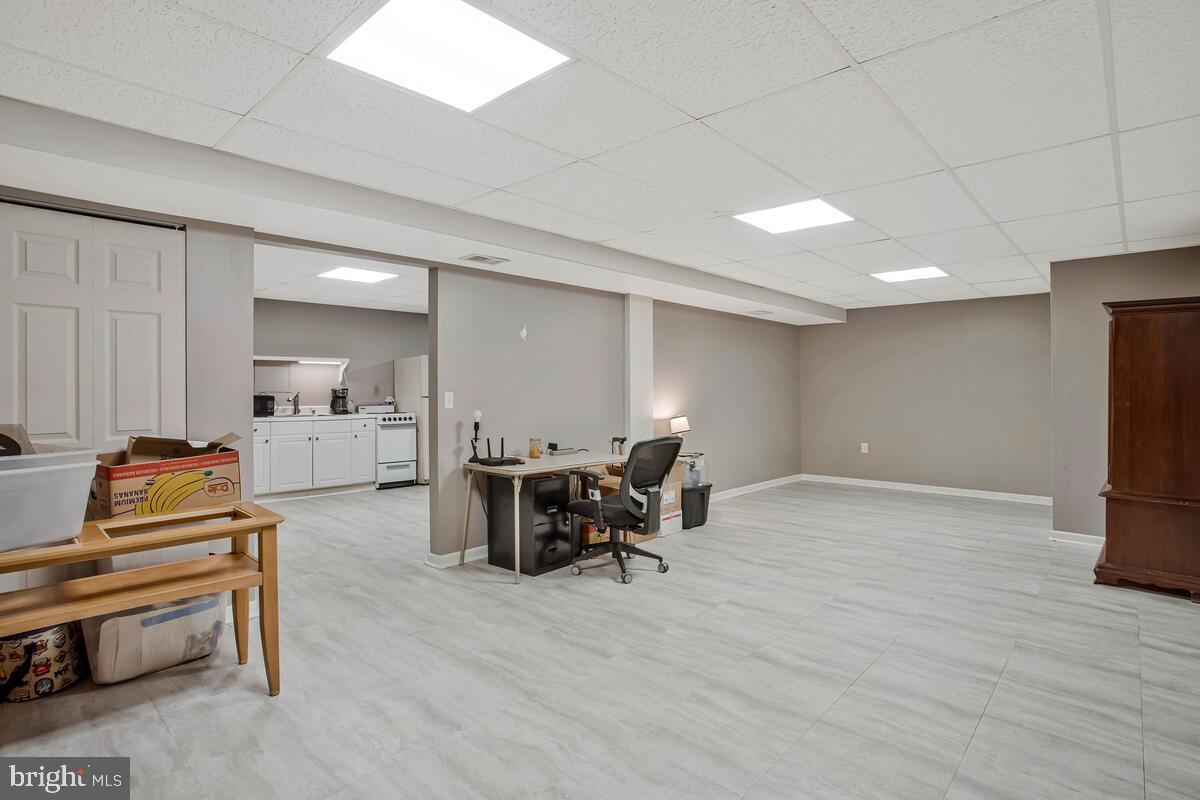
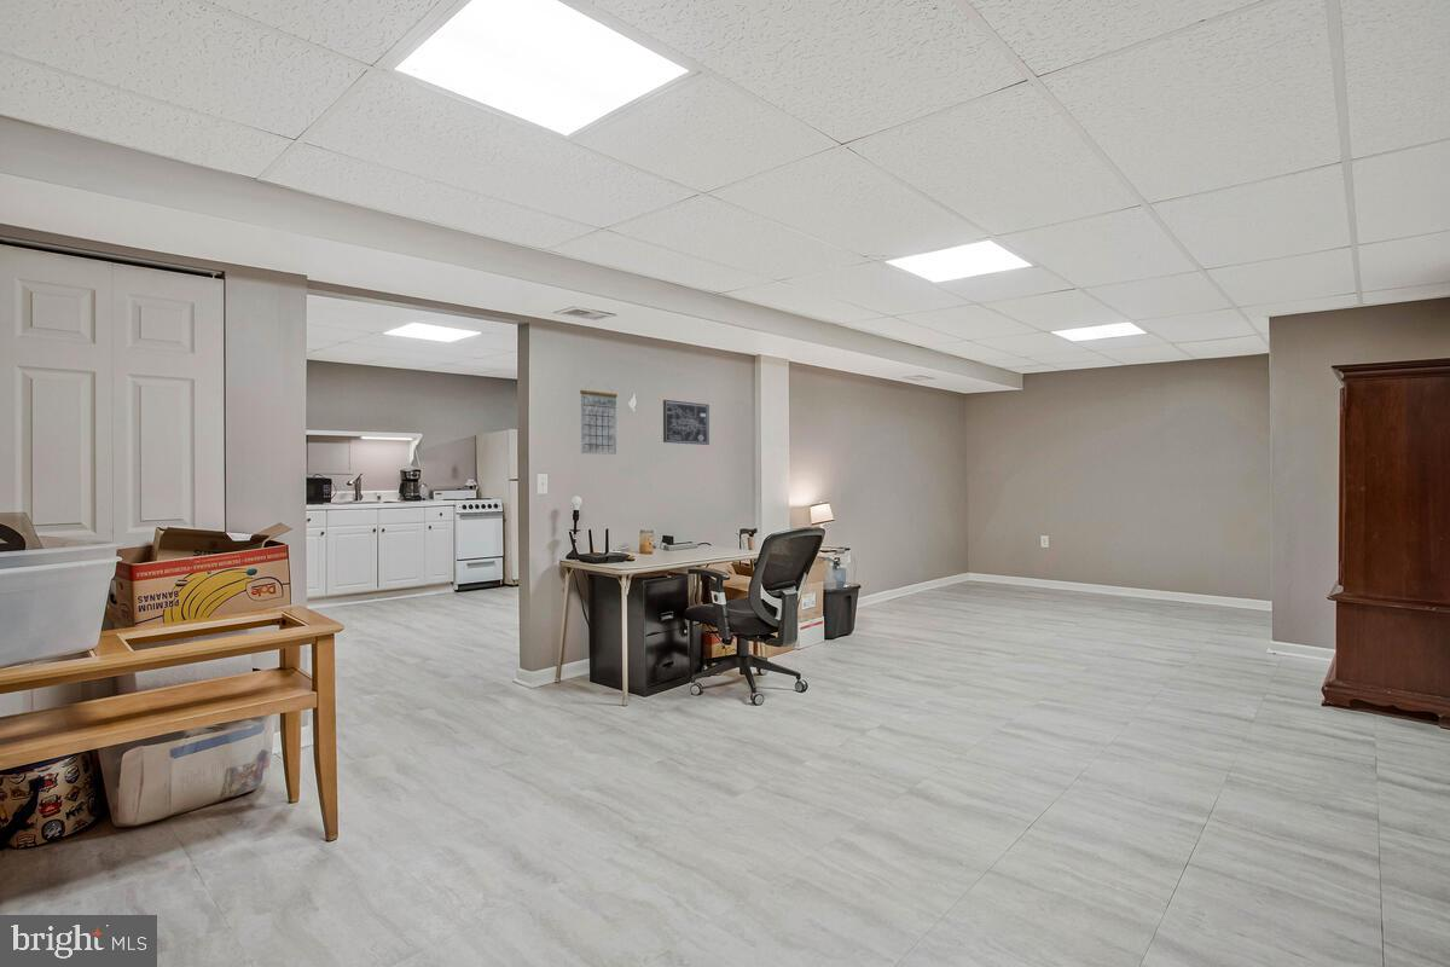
+ calendar (598, 415)
+ wall art (686, 422)
